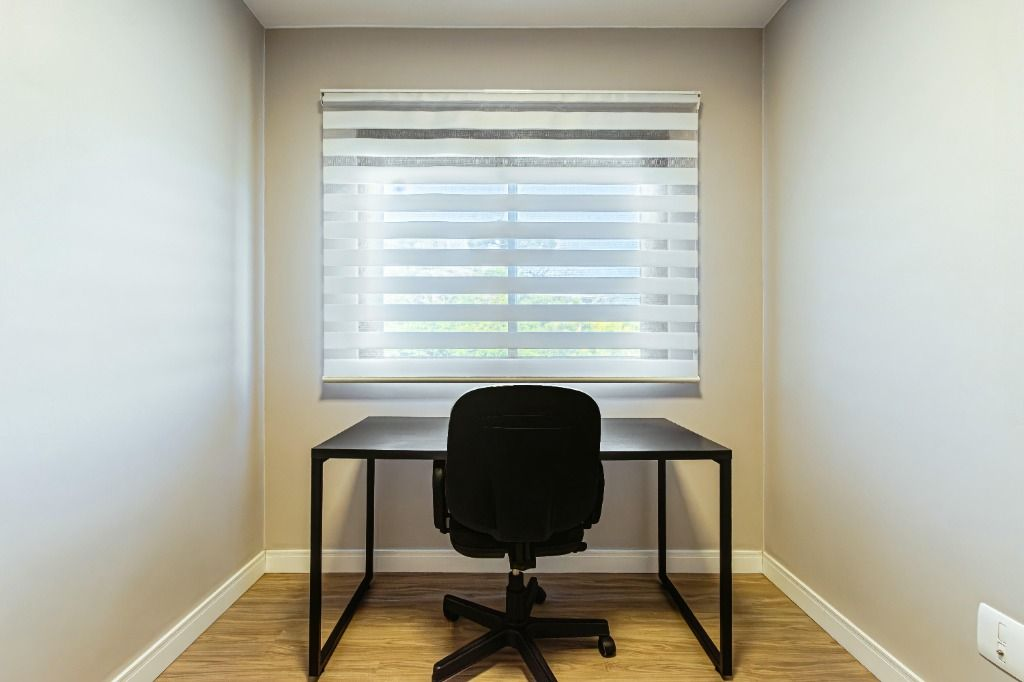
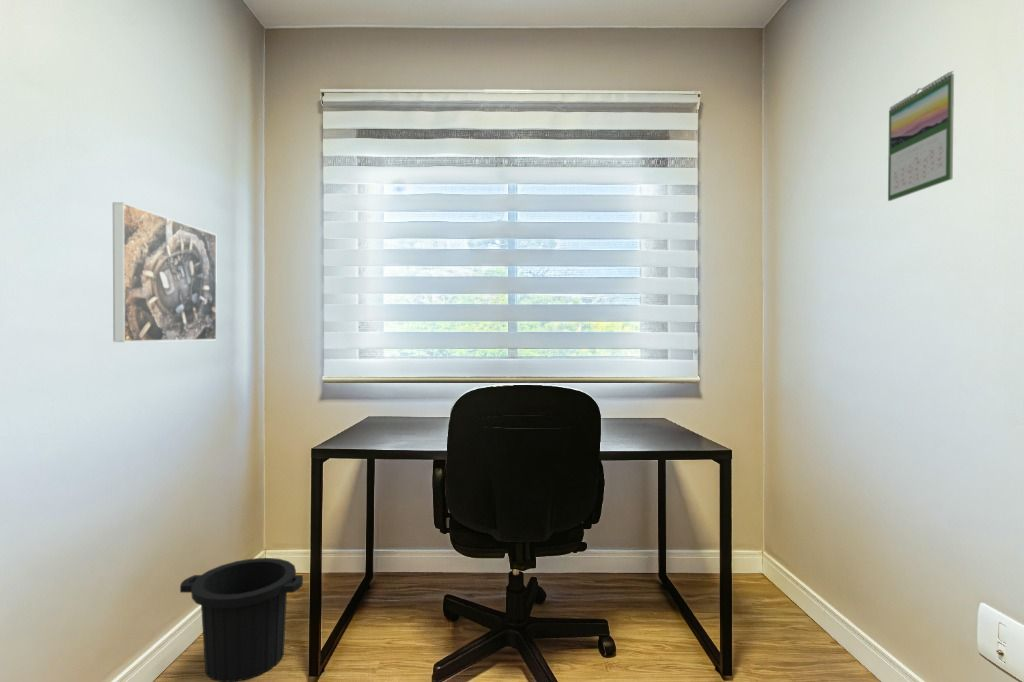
+ trash can (244, 618)
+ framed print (171, 280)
+ calendar (918, 139)
